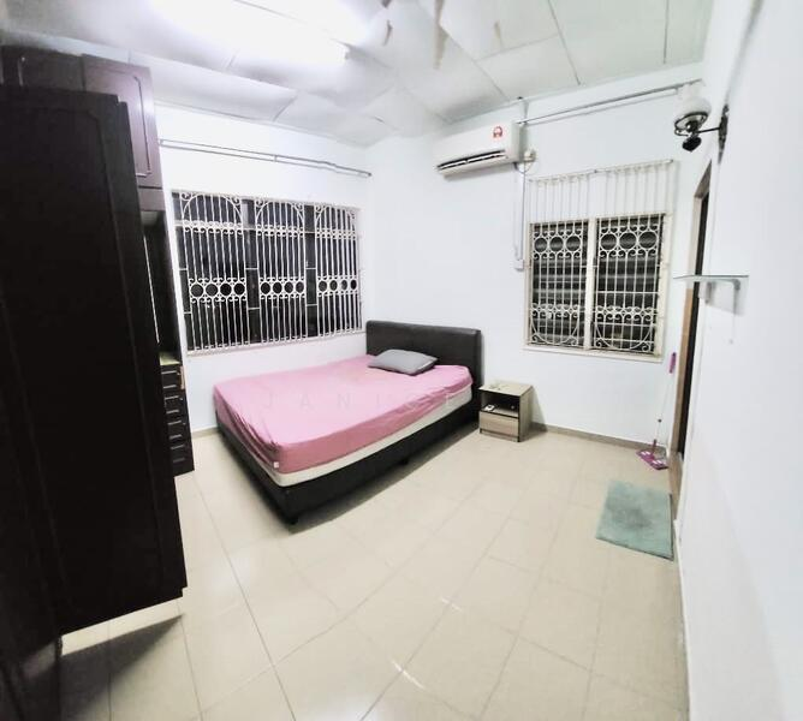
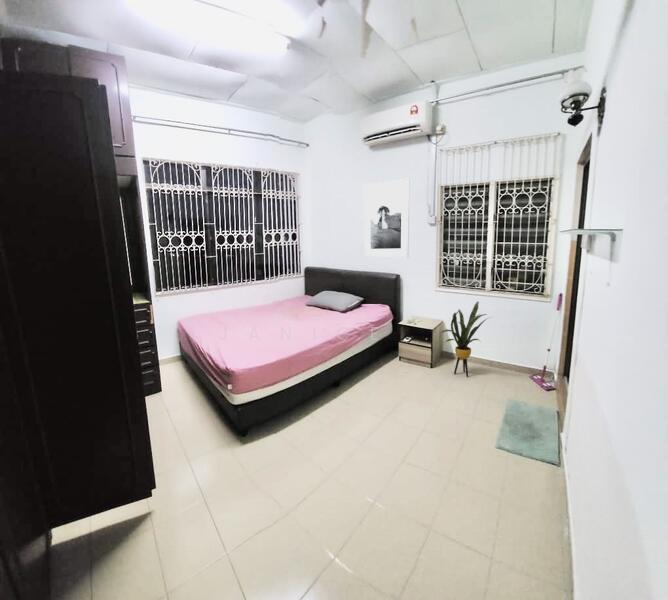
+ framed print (385, 220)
+ house plant (468, 340)
